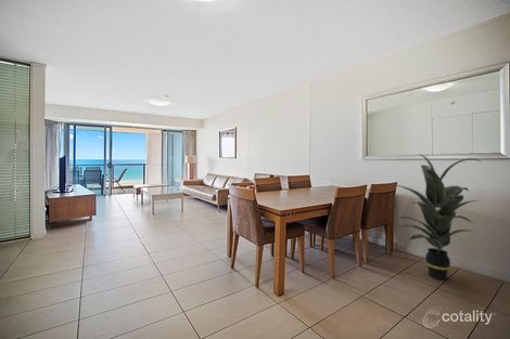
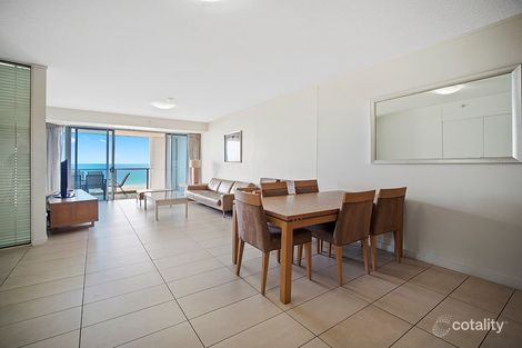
- indoor plant (433, 213)
